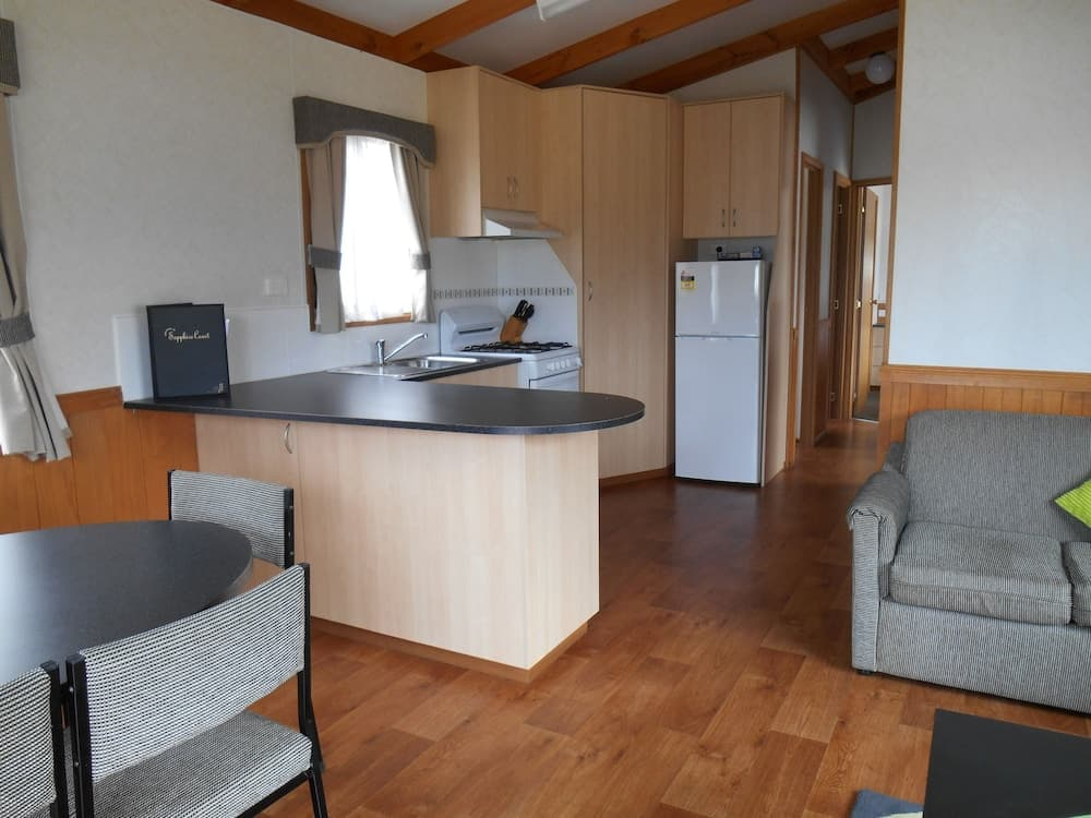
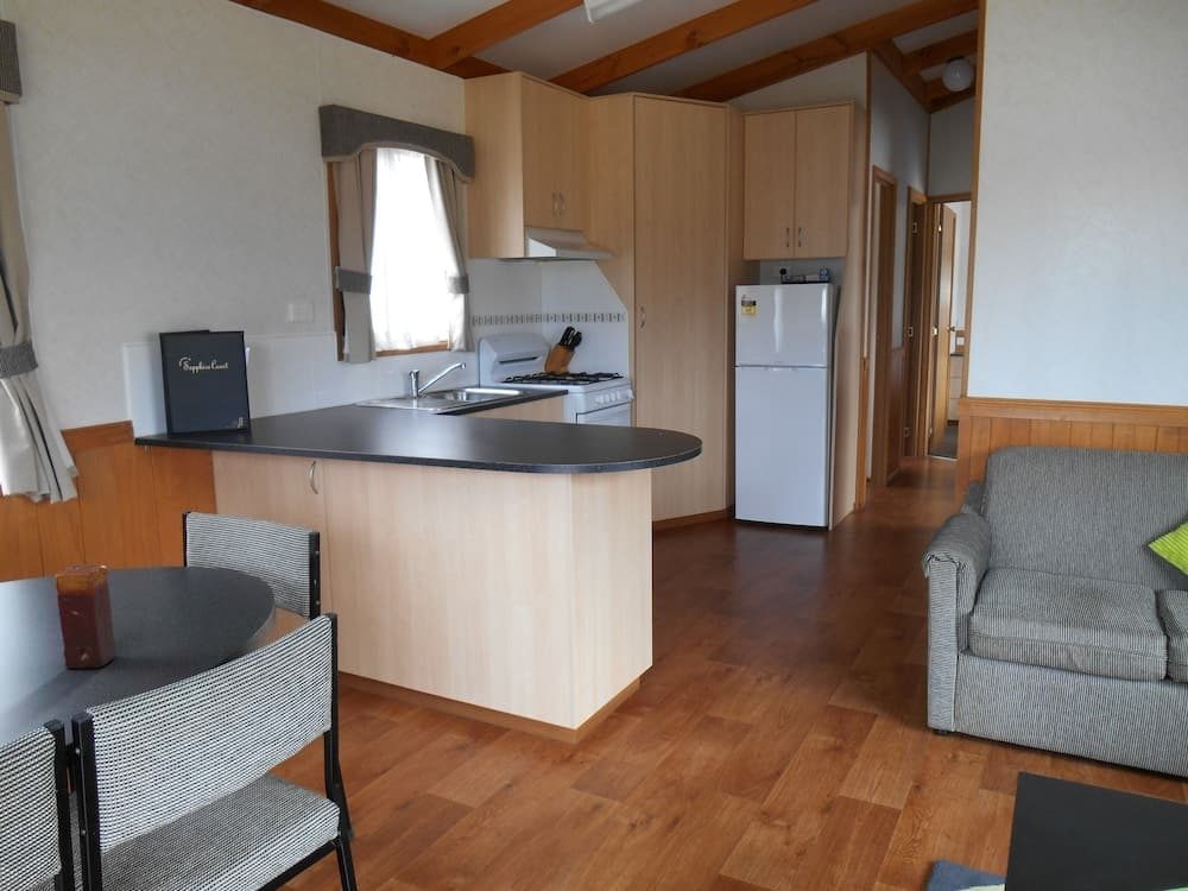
+ candle (86, 615)
